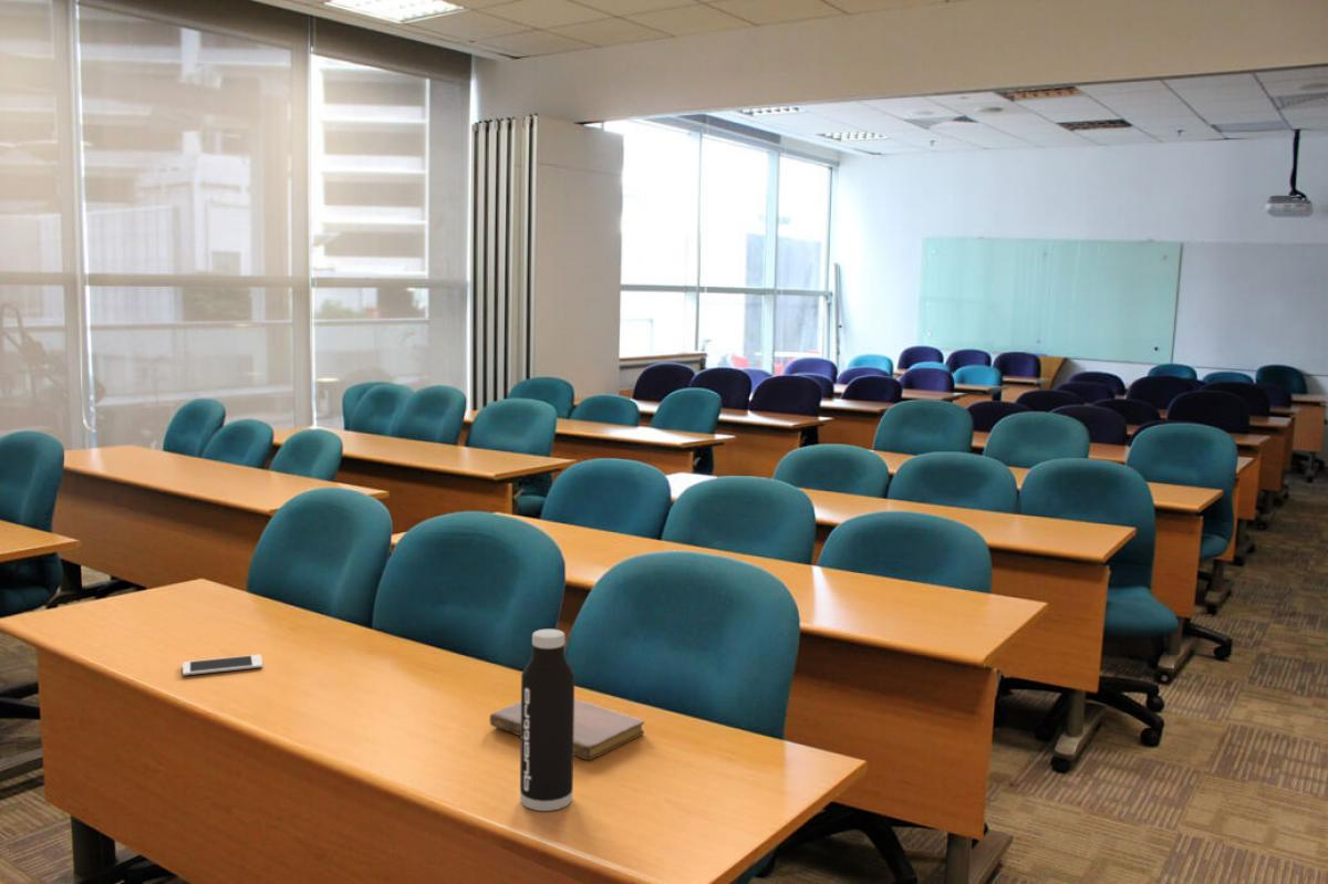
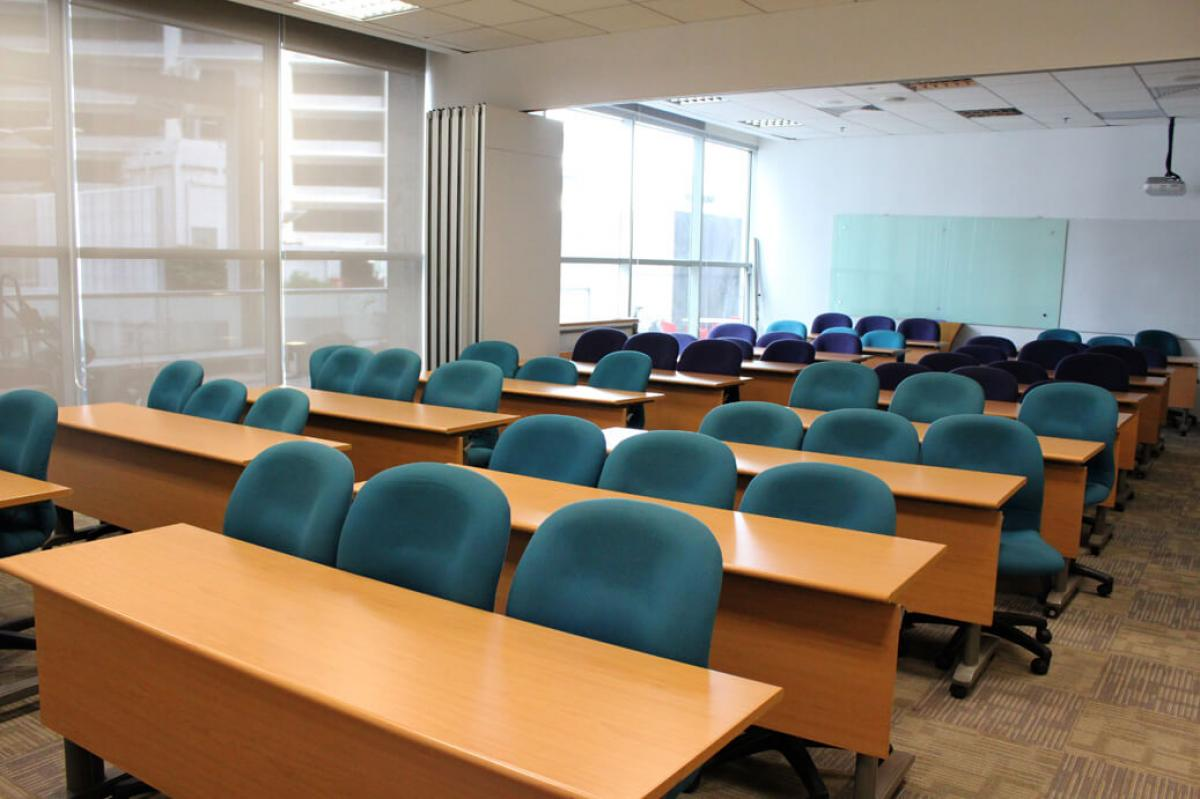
- cell phone (222, 664)
- water bottle (547, 717)
- notebook (574, 722)
